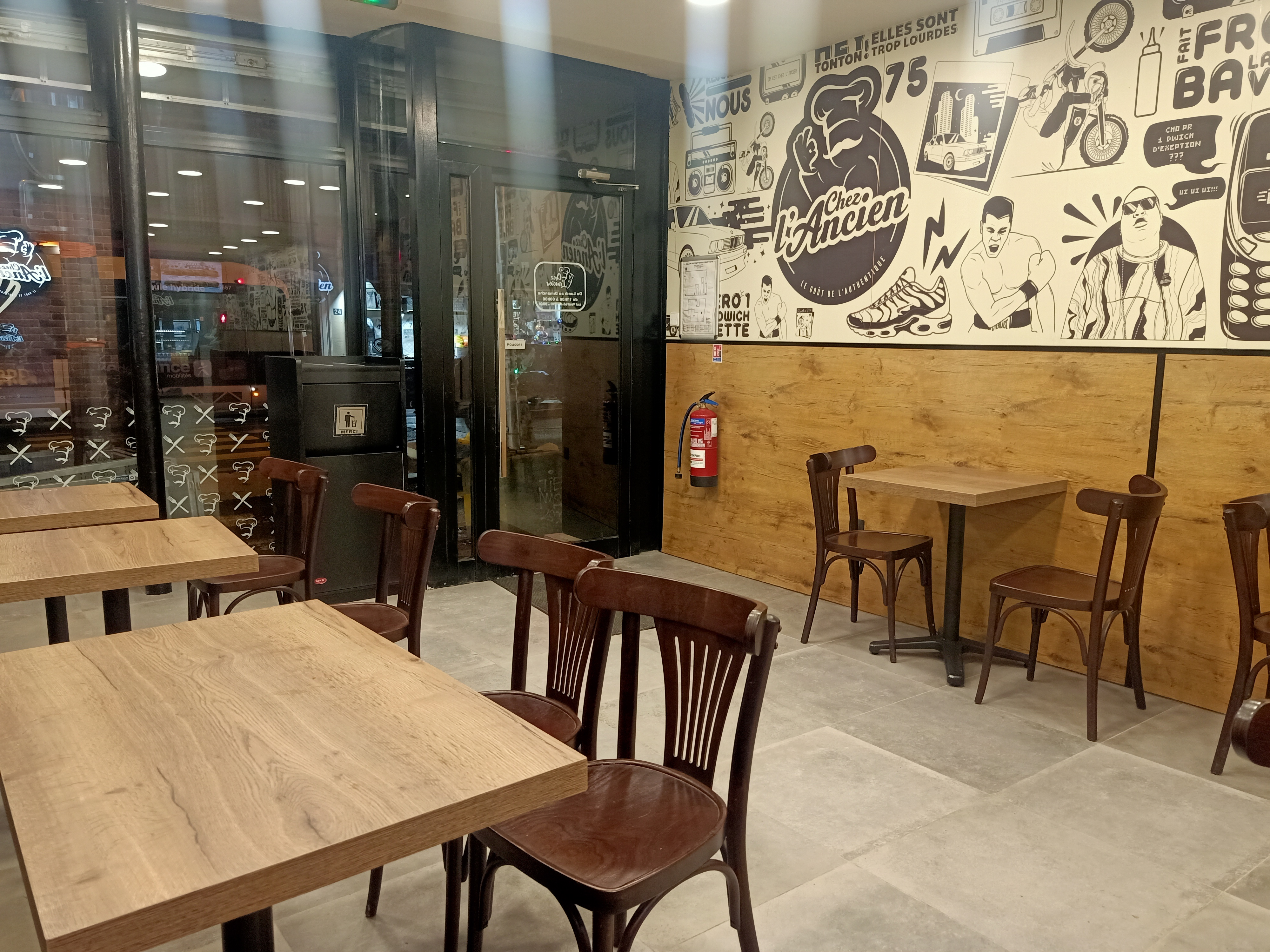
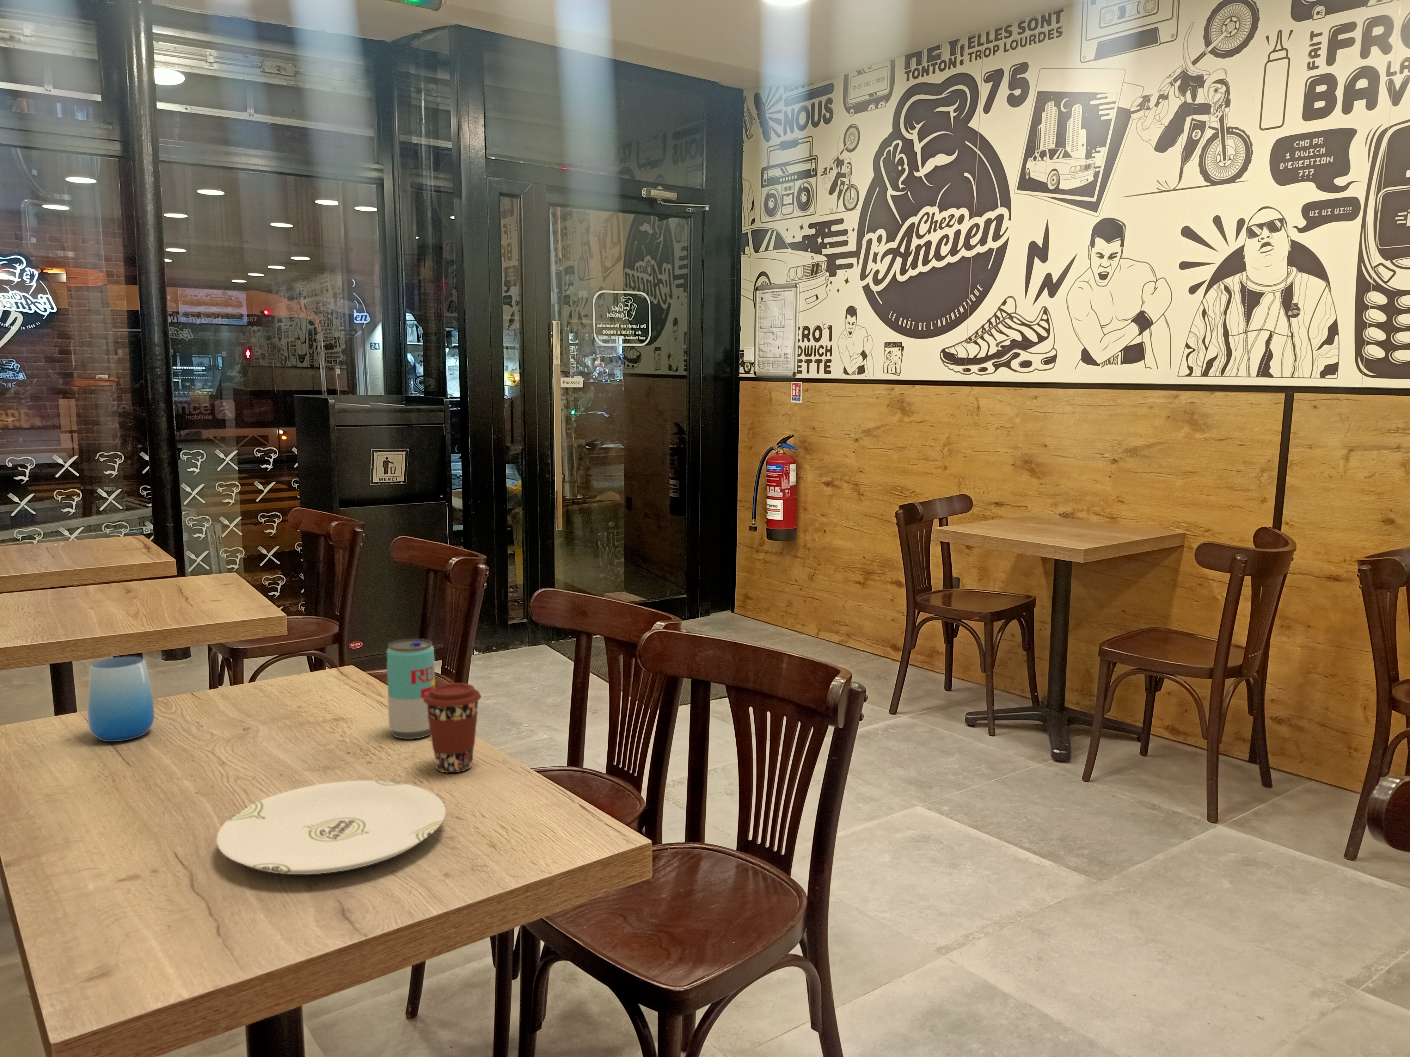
+ plate (335, 828)
+ coffee cup (453, 727)
+ cup (120, 698)
+ beverage can (412, 687)
